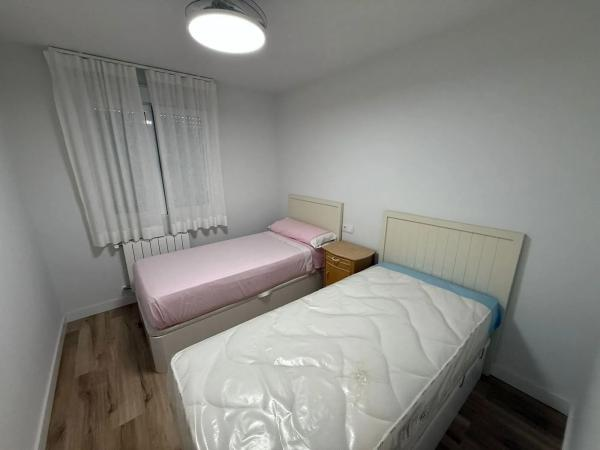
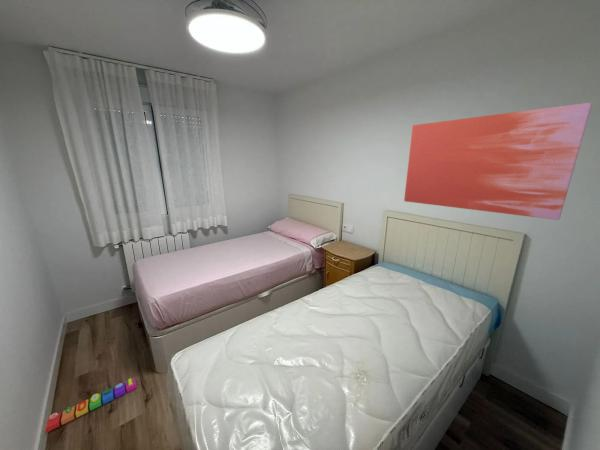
+ knob puzzle (94, 399)
+ wall art (474, 164)
